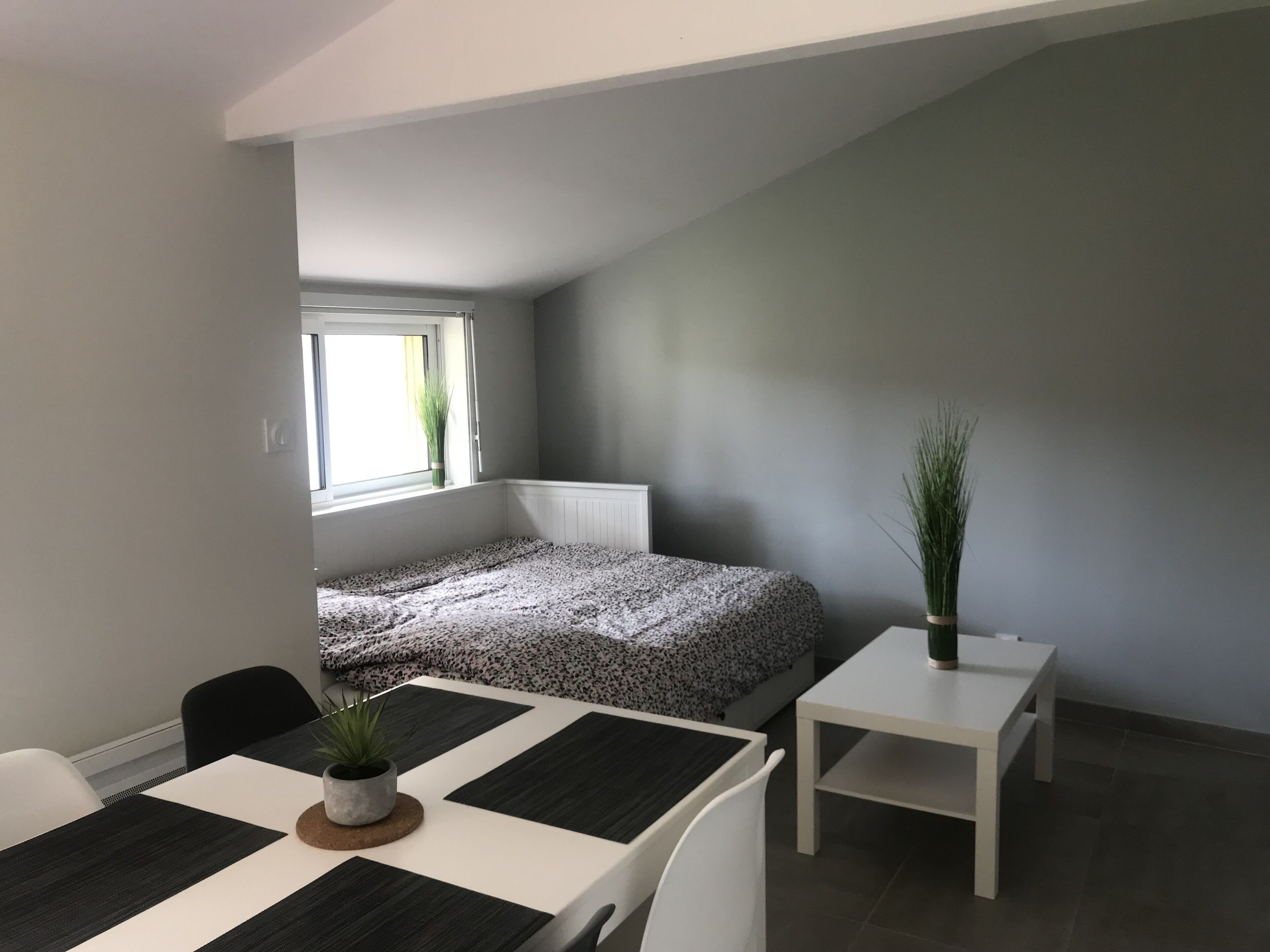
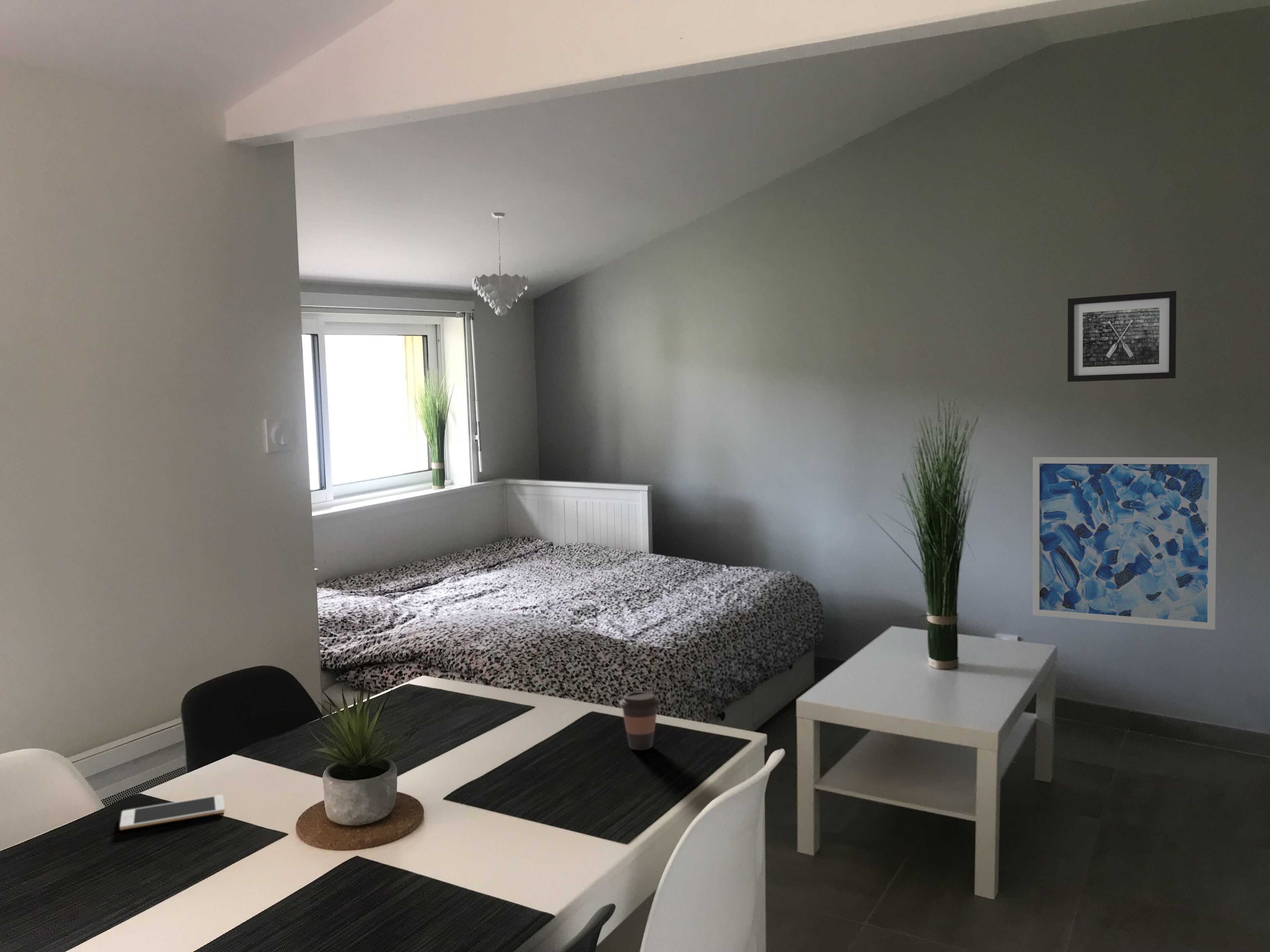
+ pendant light (499, 265)
+ coffee cup (640, 721)
+ wall art (1121, 337)
+ cell phone (173, 812)
+ wall art (1121, 540)
